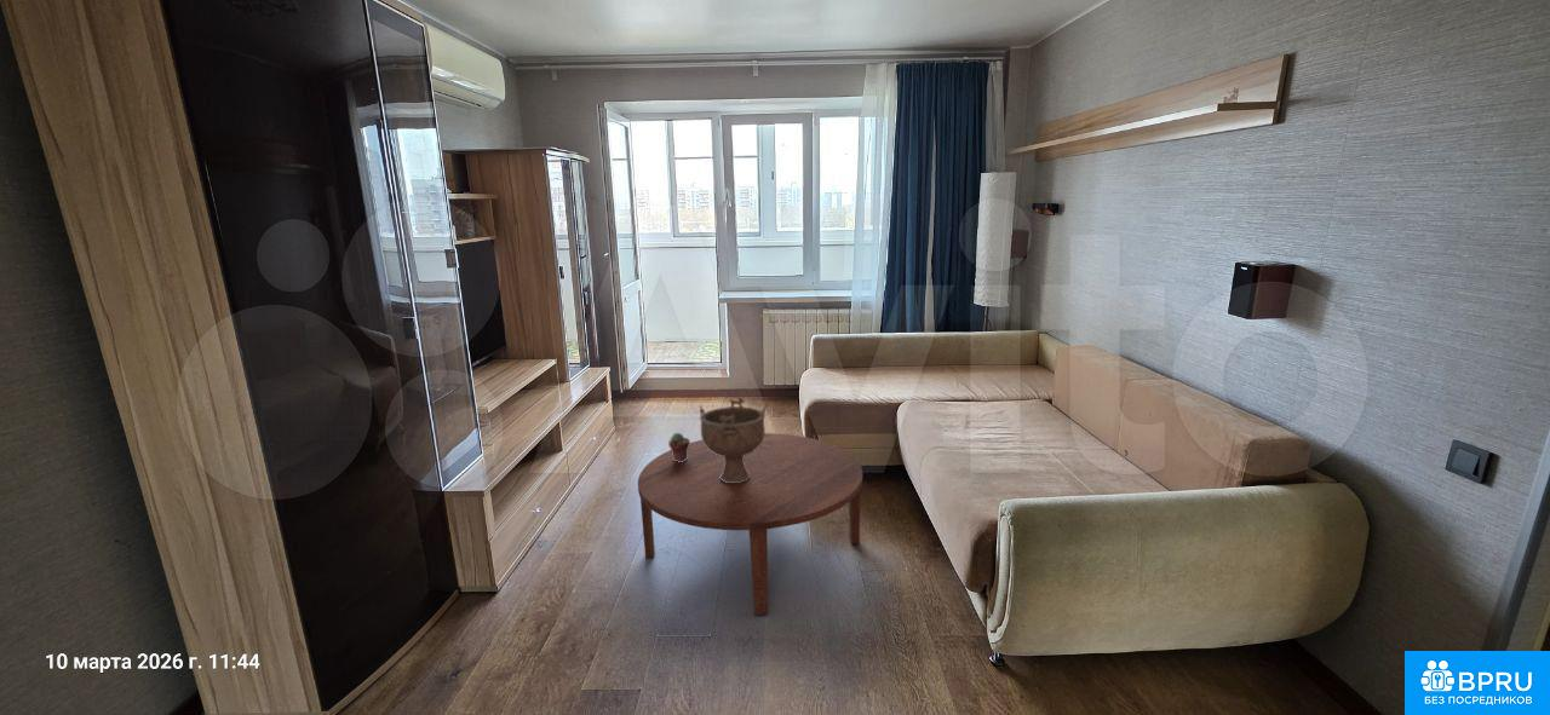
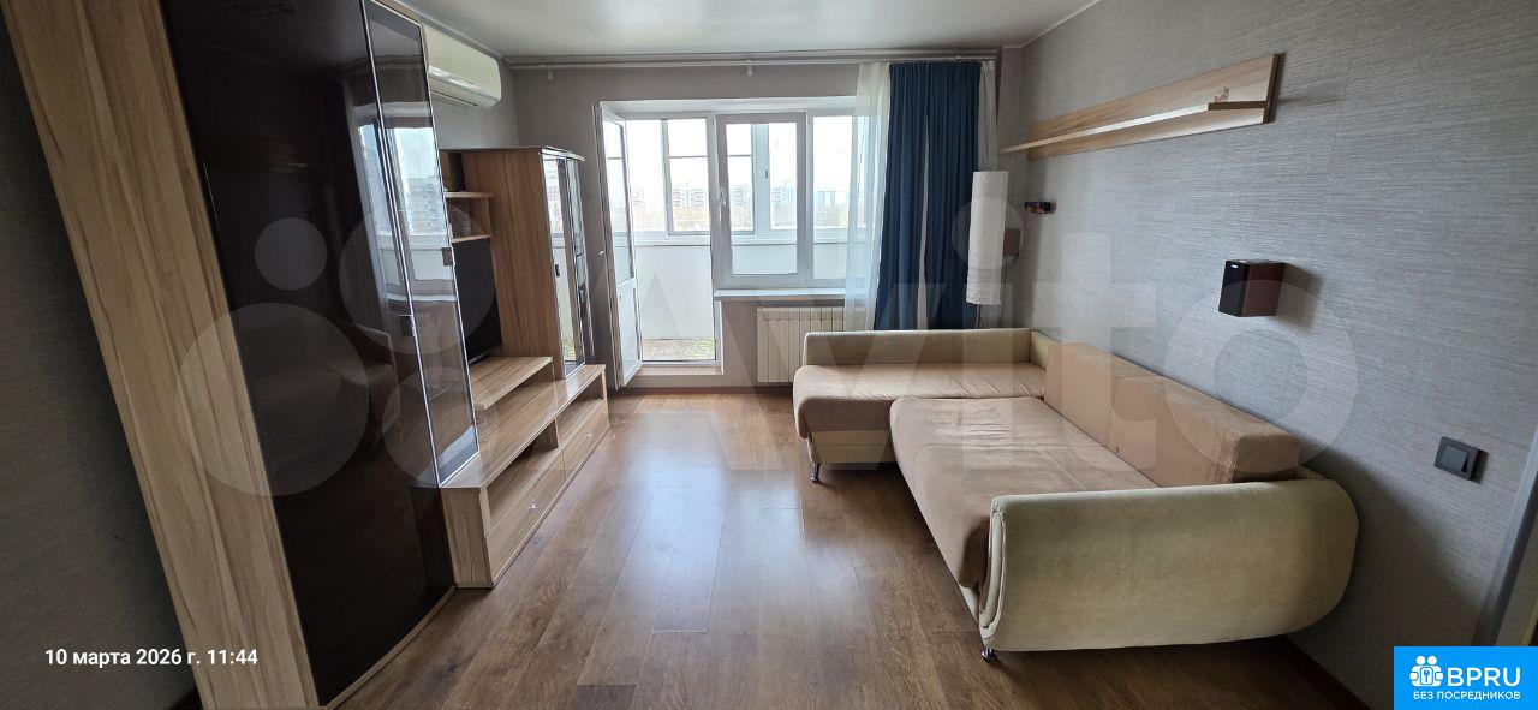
- decorative bowl (734, 440)
- potted succulent (679, 445)
- coffee table (752, 509)
